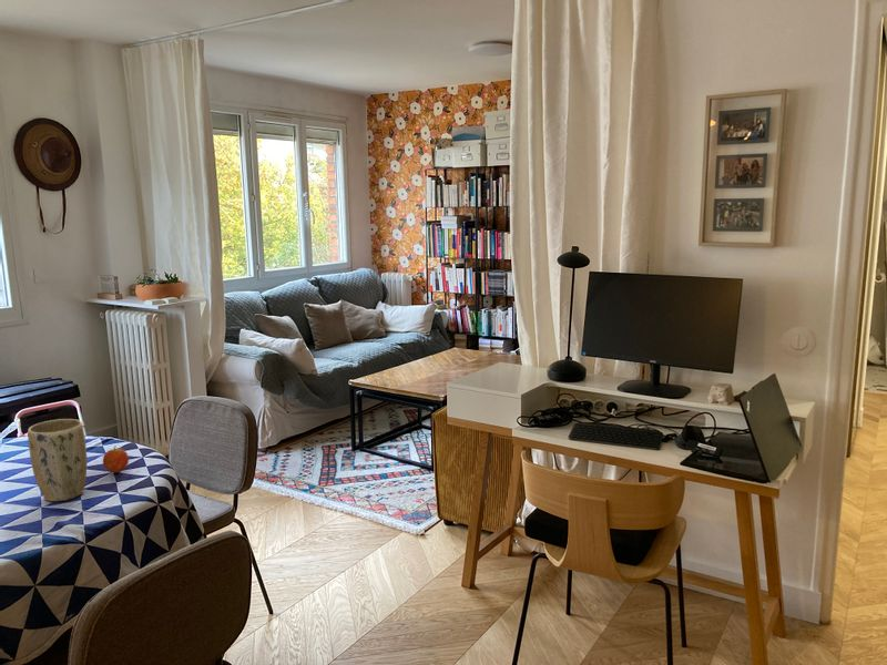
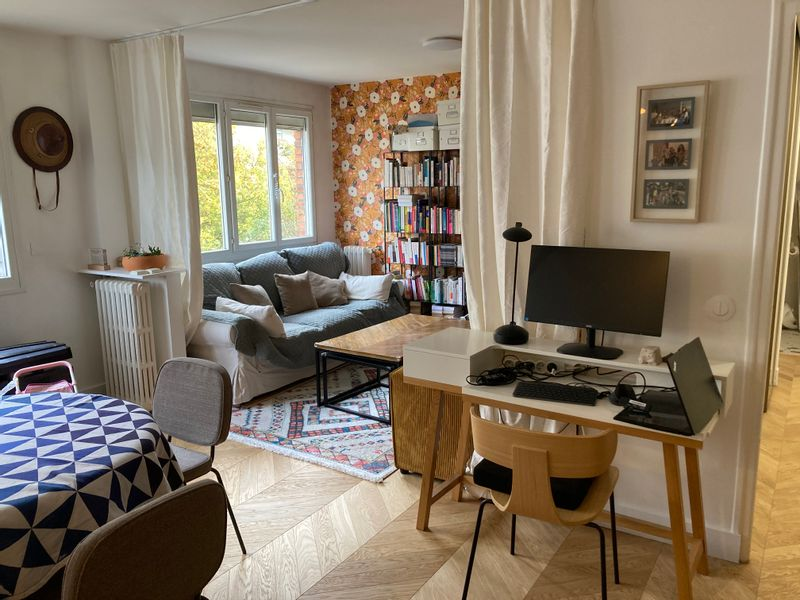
- fruit (115, 458)
- plant pot (59, 460)
